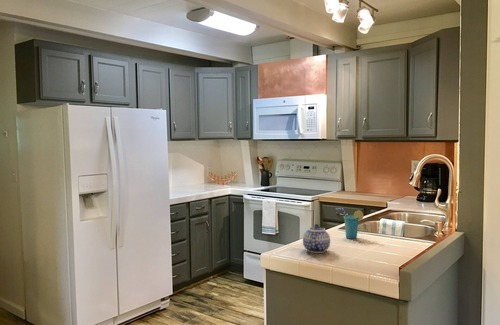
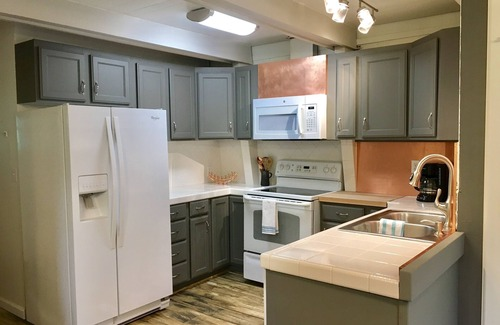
- teapot (316, 237)
- cup (349, 222)
